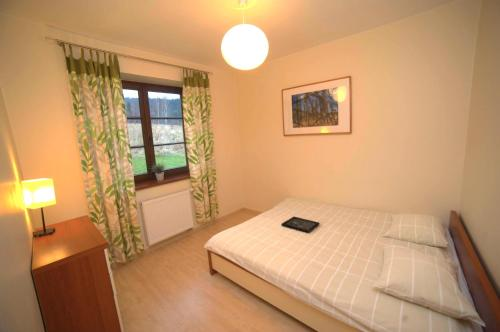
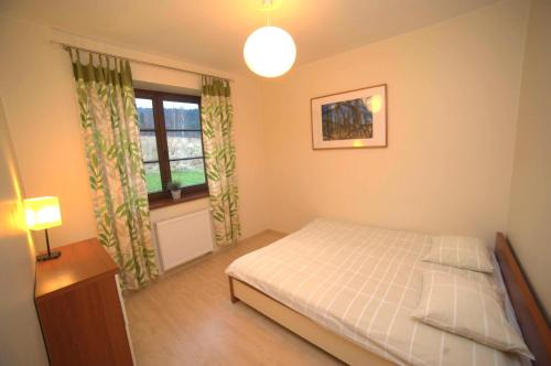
- tray (300, 224)
